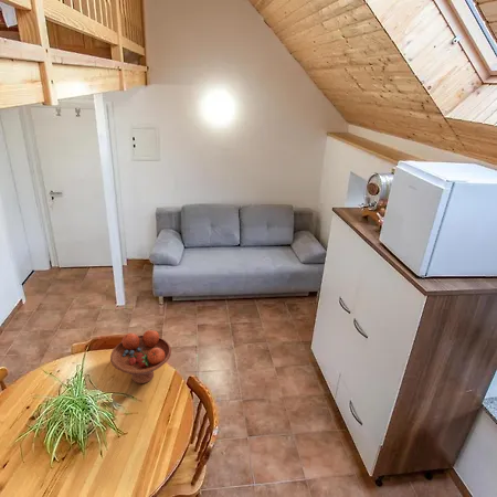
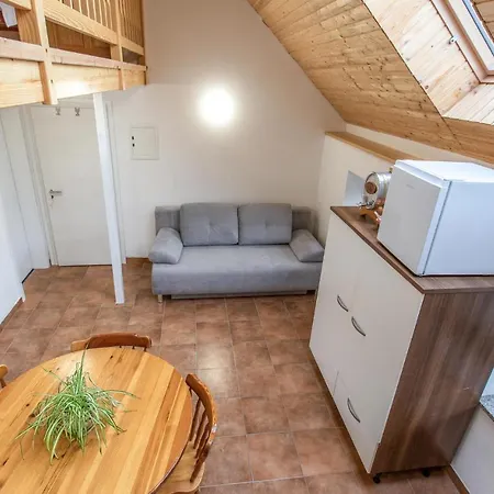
- fruit bowl (141, 359)
